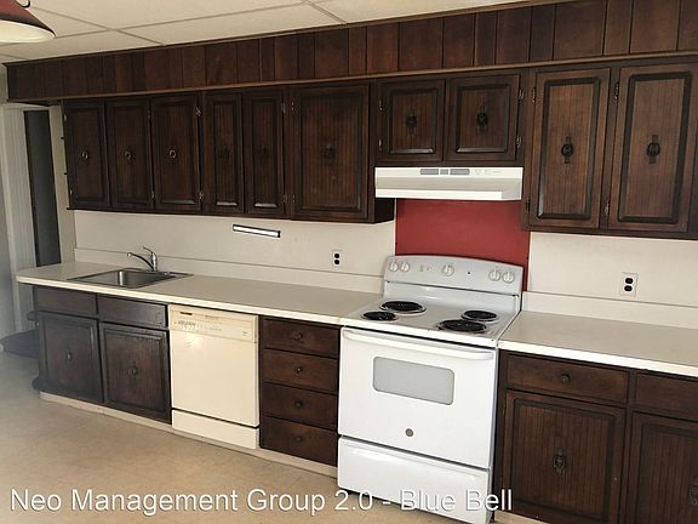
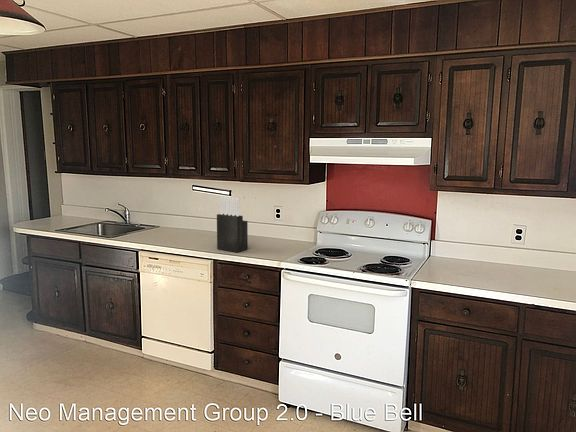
+ knife block (233, 223)
